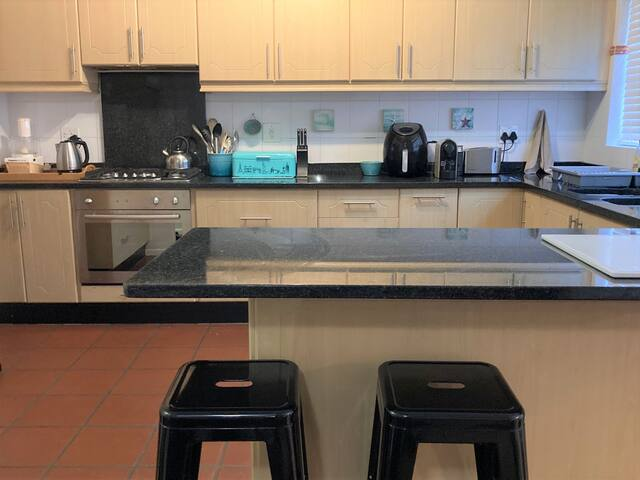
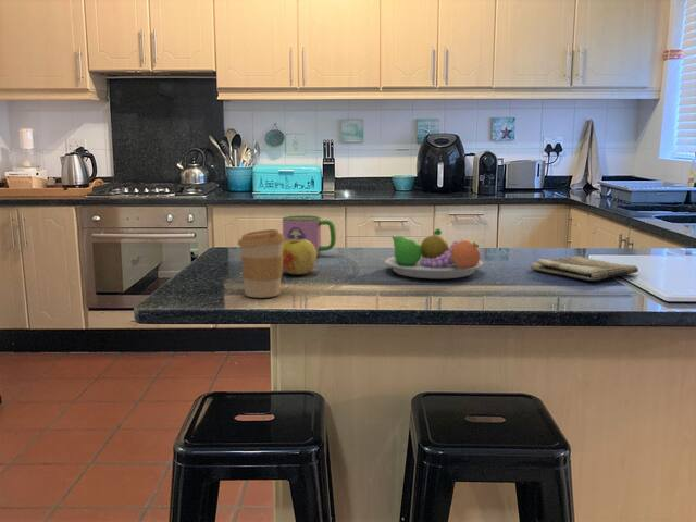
+ coffee cup (261, 262)
+ dish towel (582, 265)
+ fruit bowl (431, 251)
+ mug (309, 236)
+ apple (297, 257)
